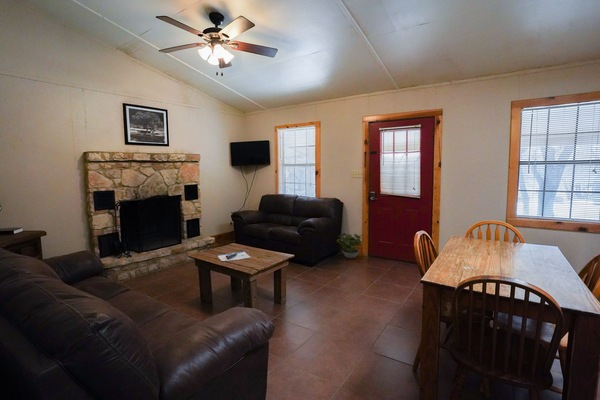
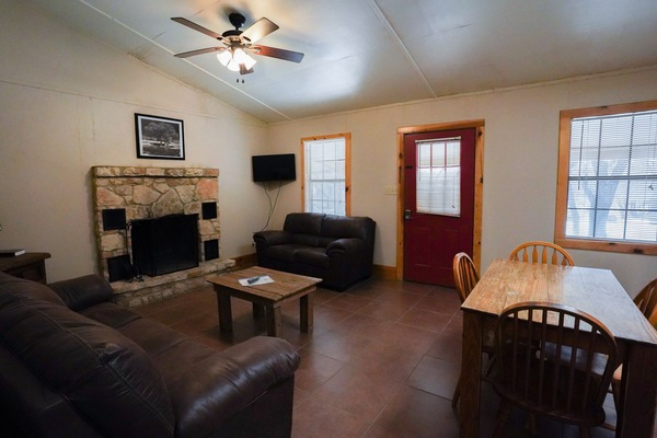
- potted plant (349, 244)
